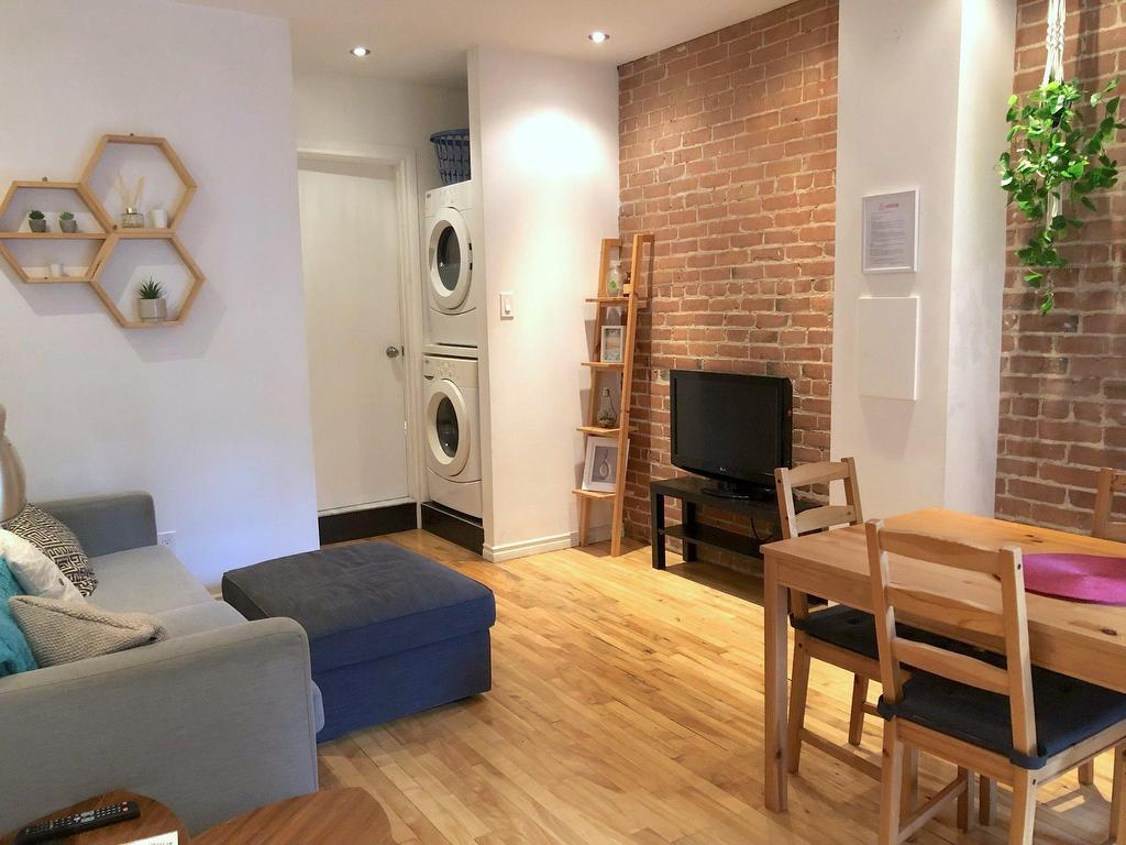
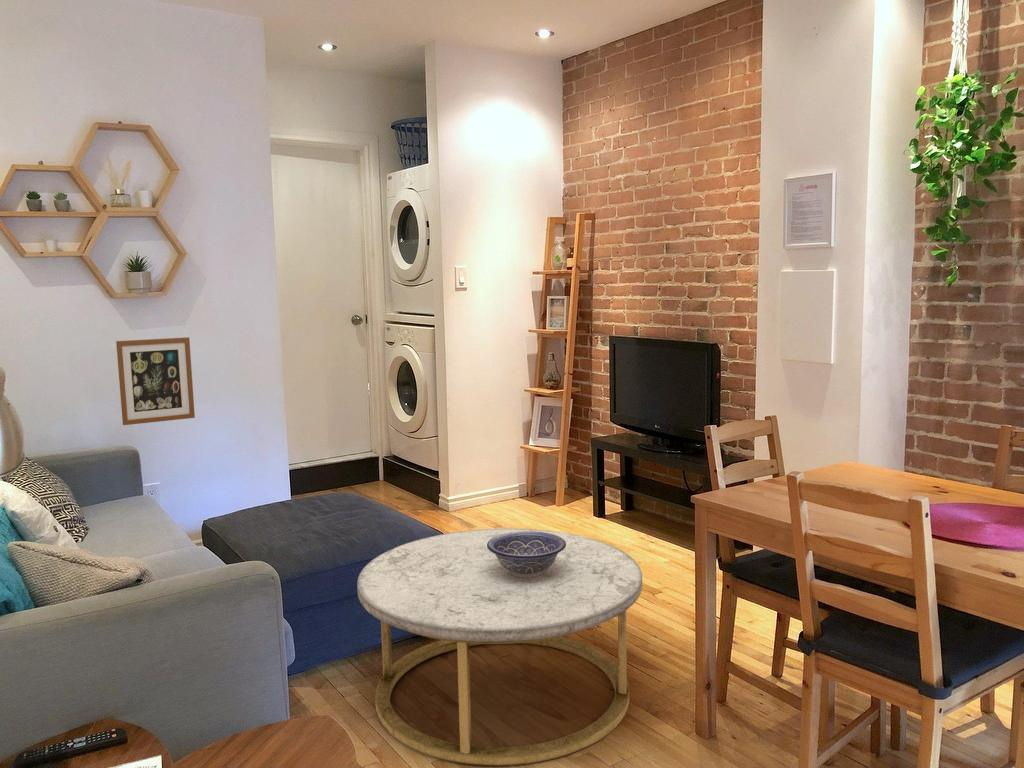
+ wall art (156, 380)
+ decorative bowl (526, 557)
+ coffee table (501, 632)
